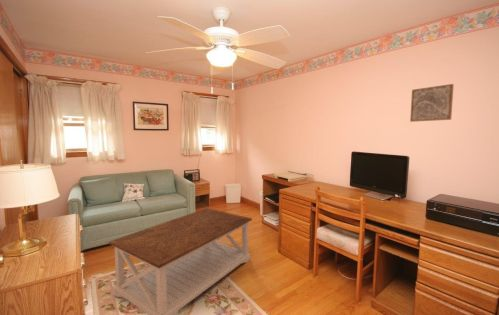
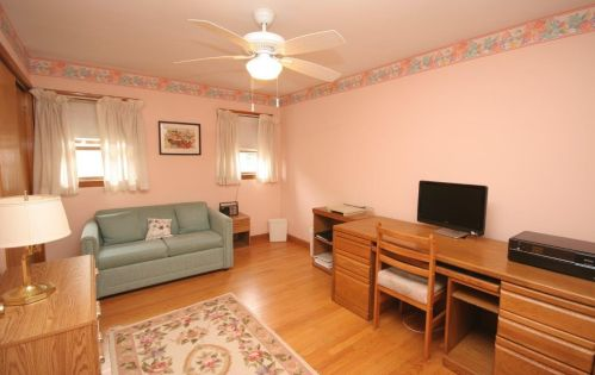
- wall art (430, 104)
- coffee table (190, 251)
